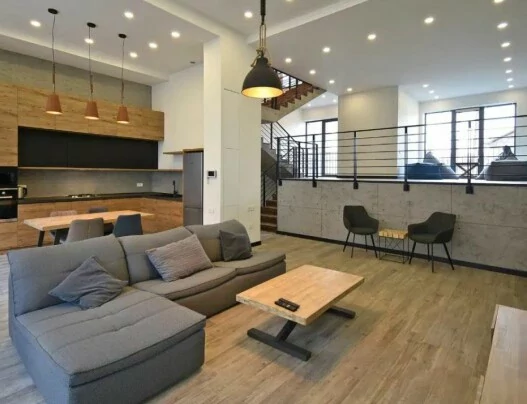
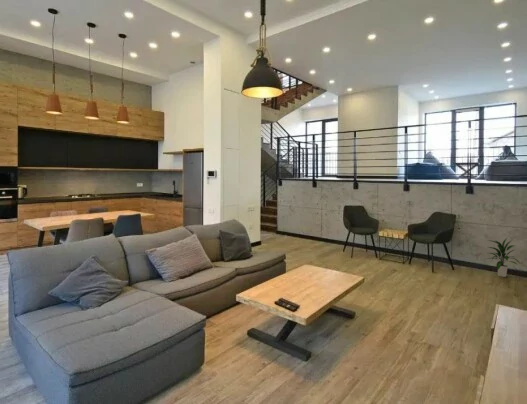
+ indoor plant (502, 256)
